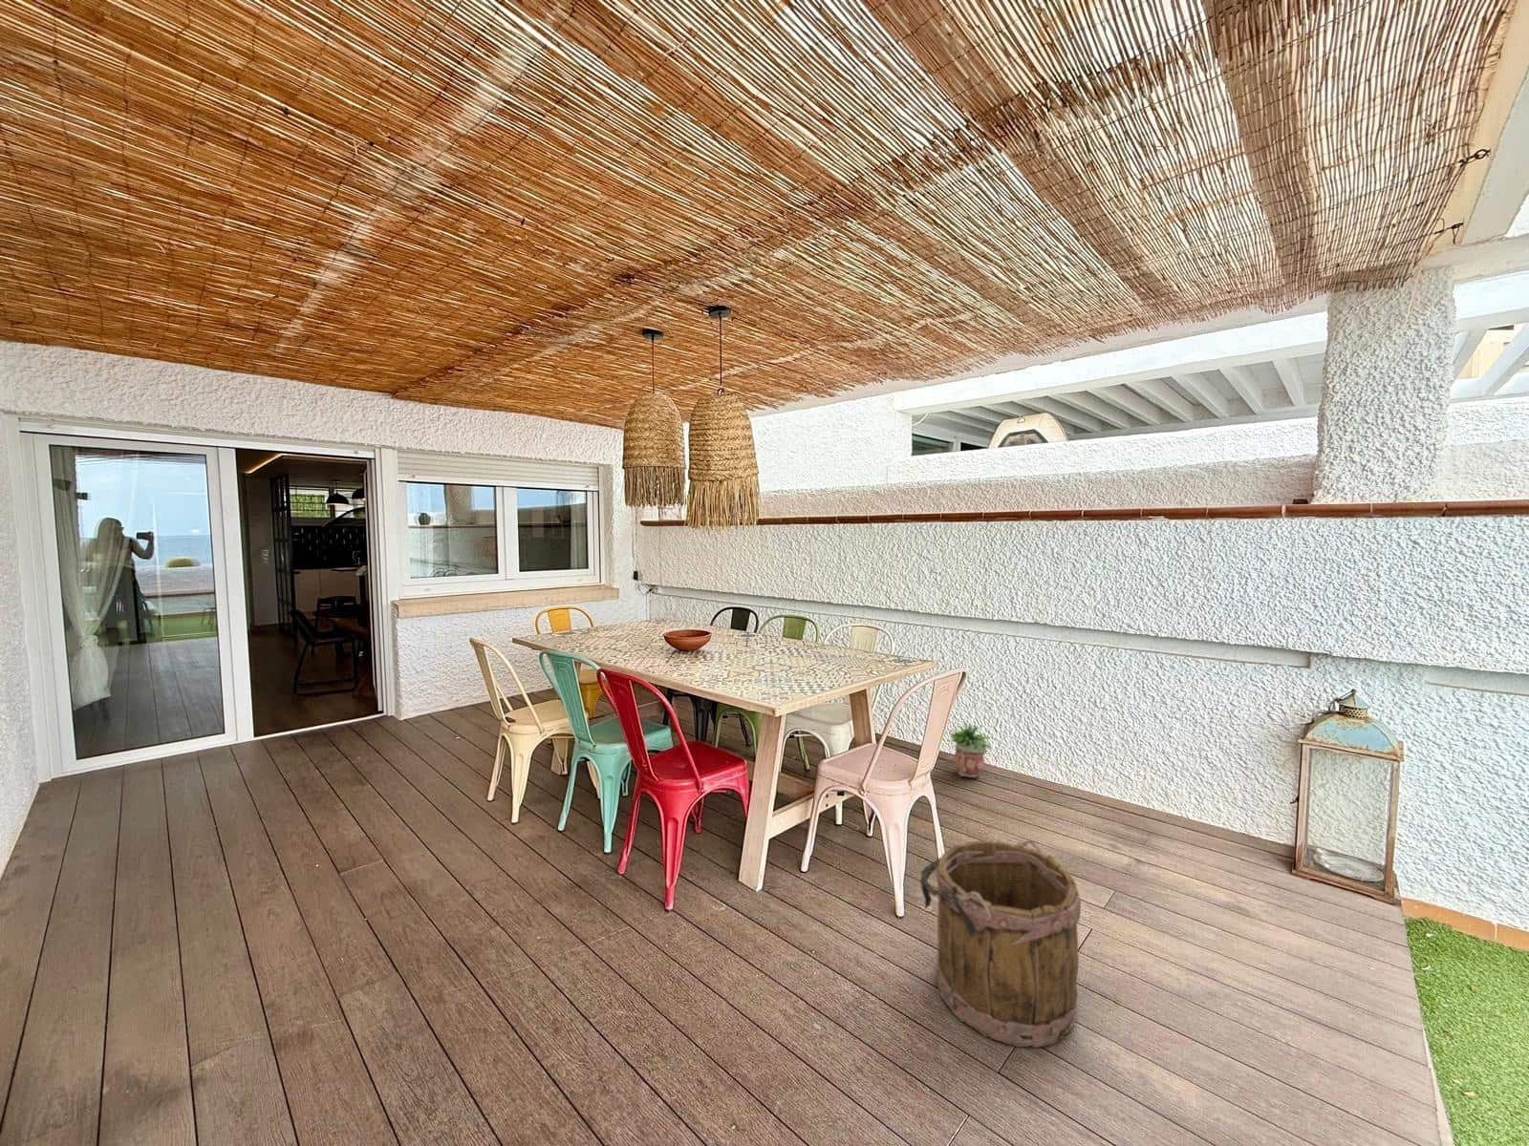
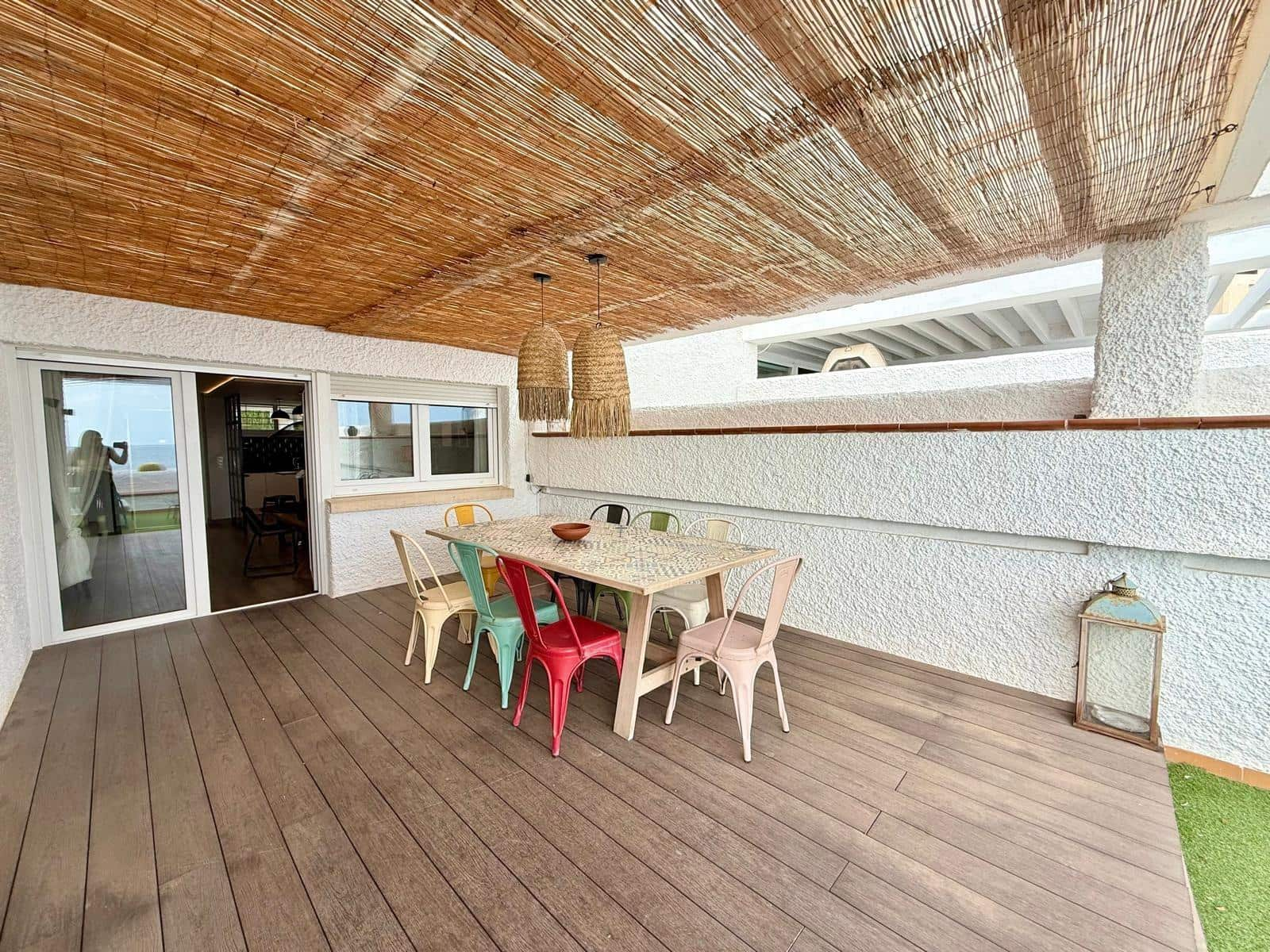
- potted plant (970, 748)
- bucket (993, 927)
